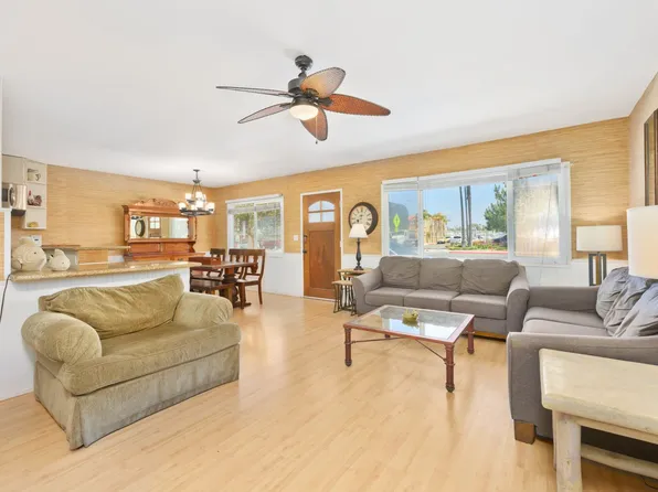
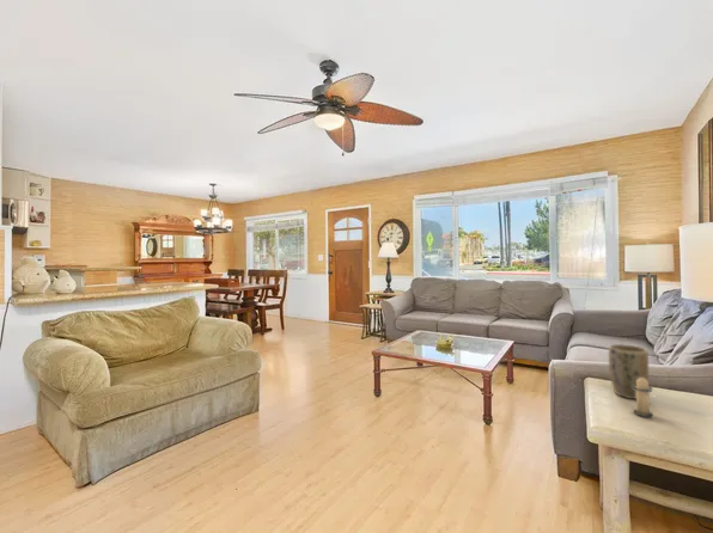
+ plant pot (628, 370)
+ candle (642, 394)
